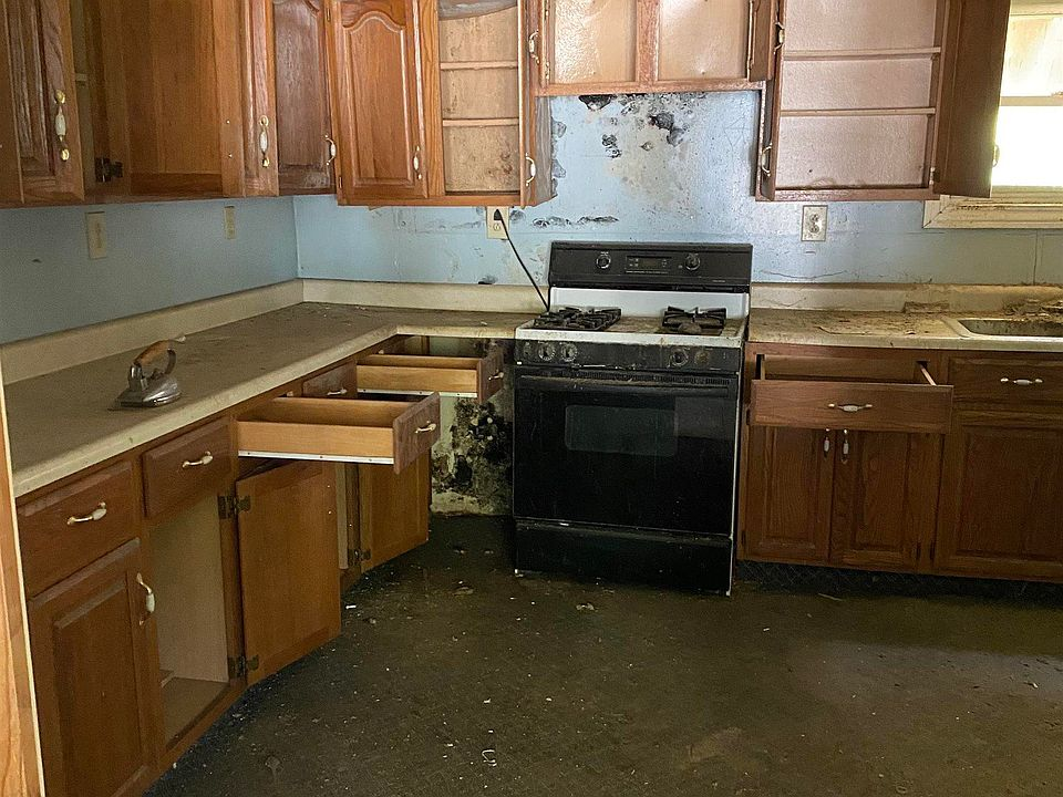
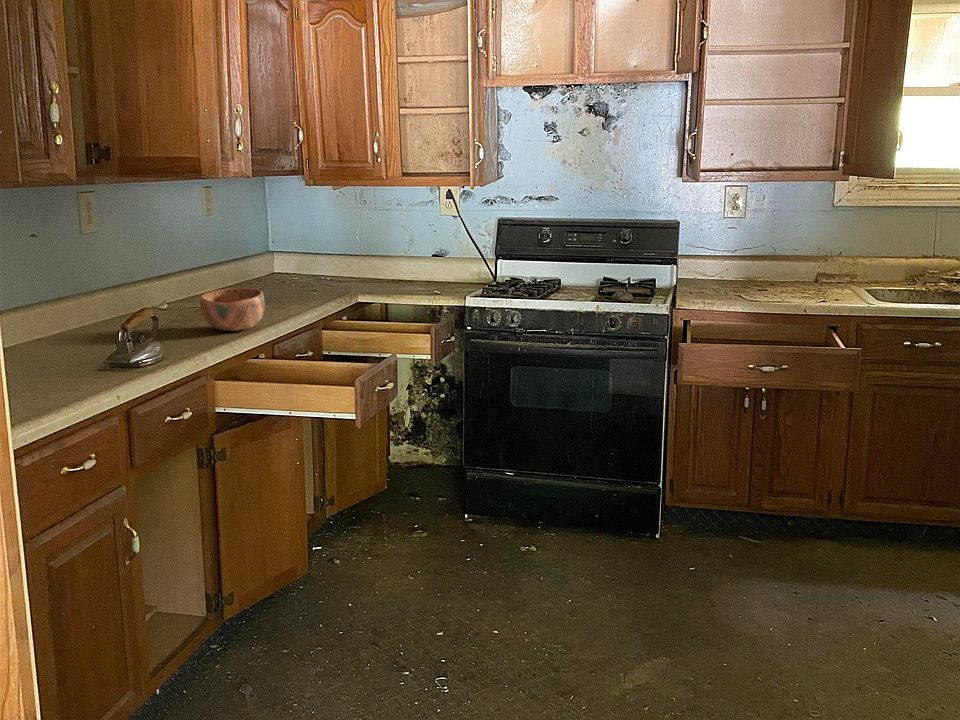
+ bowl (233, 310)
